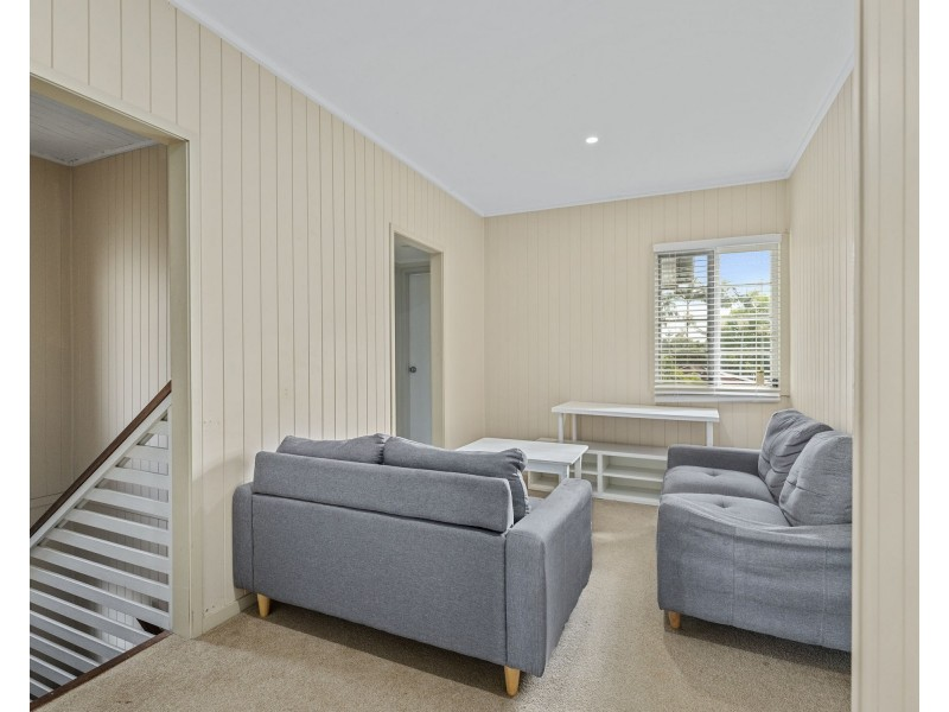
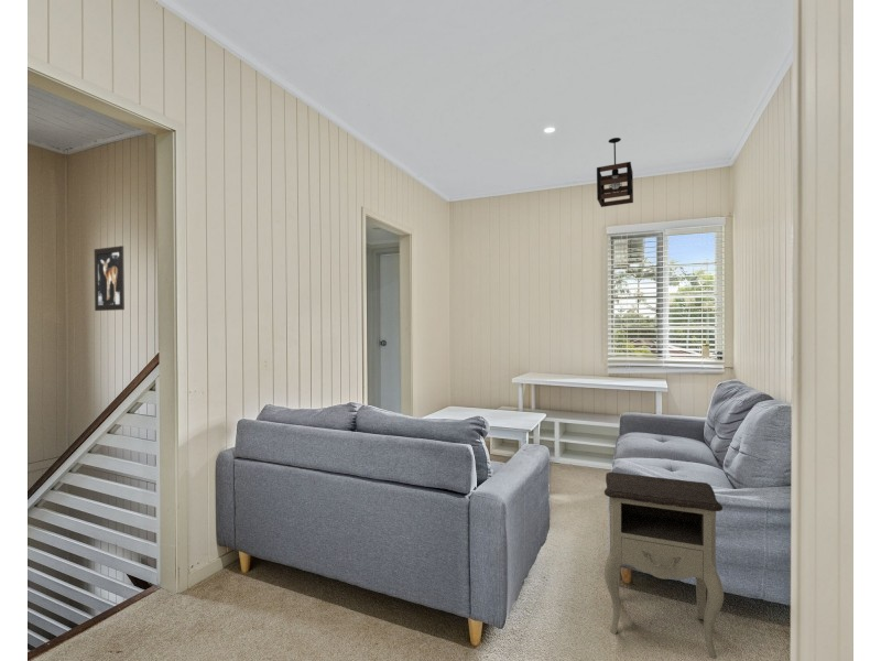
+ pendant light (614, 170)
+ nightstand (659, 556)
+ wall art (108, 279)
